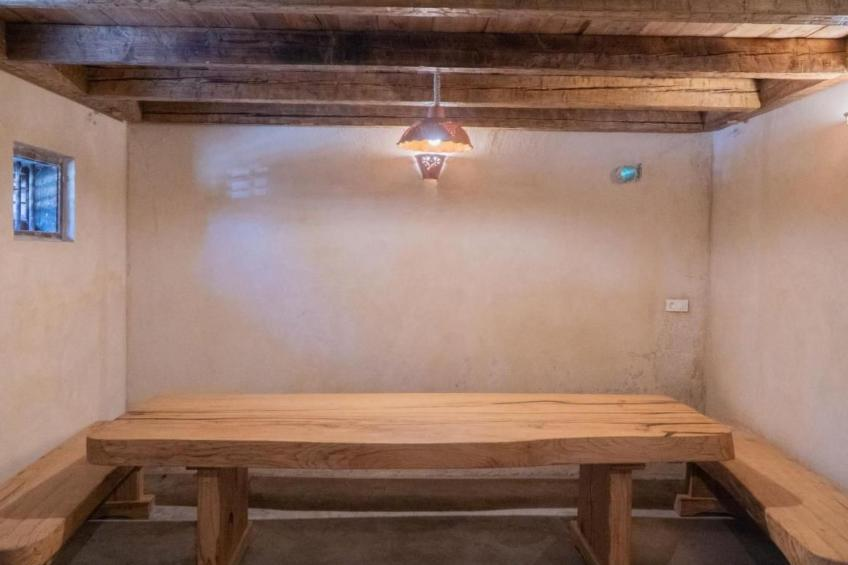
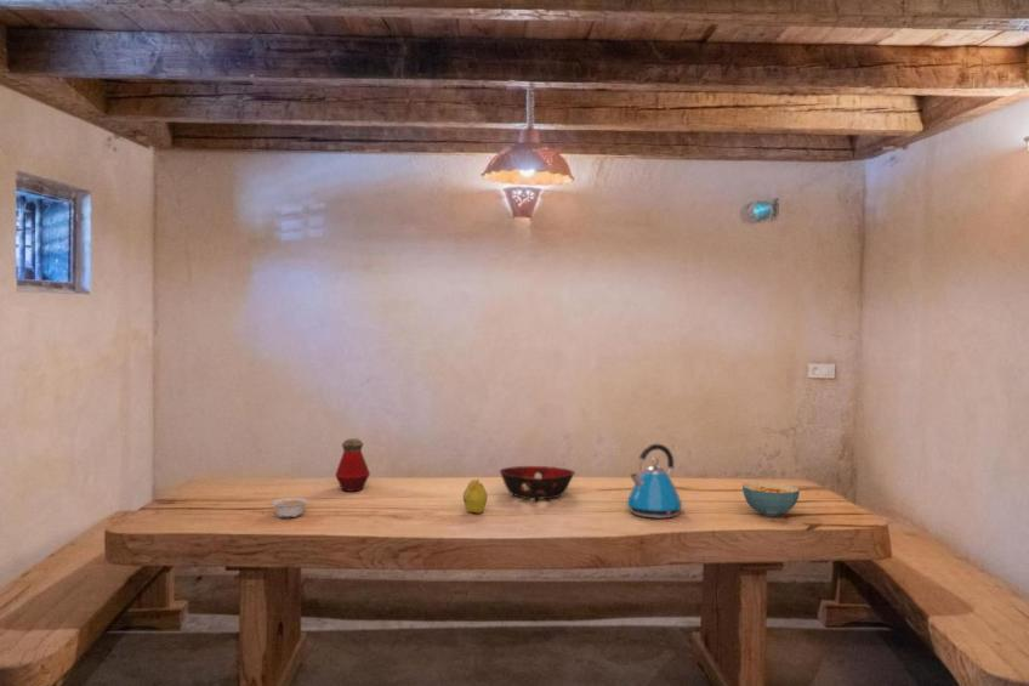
+ legume (289, 506)
+ bottle (352, 464)
+ kettle (656, 477)
+ fruit (474, 495)
+ decorative bowl (536, 482)
+ cereal bowl (769, 500)
